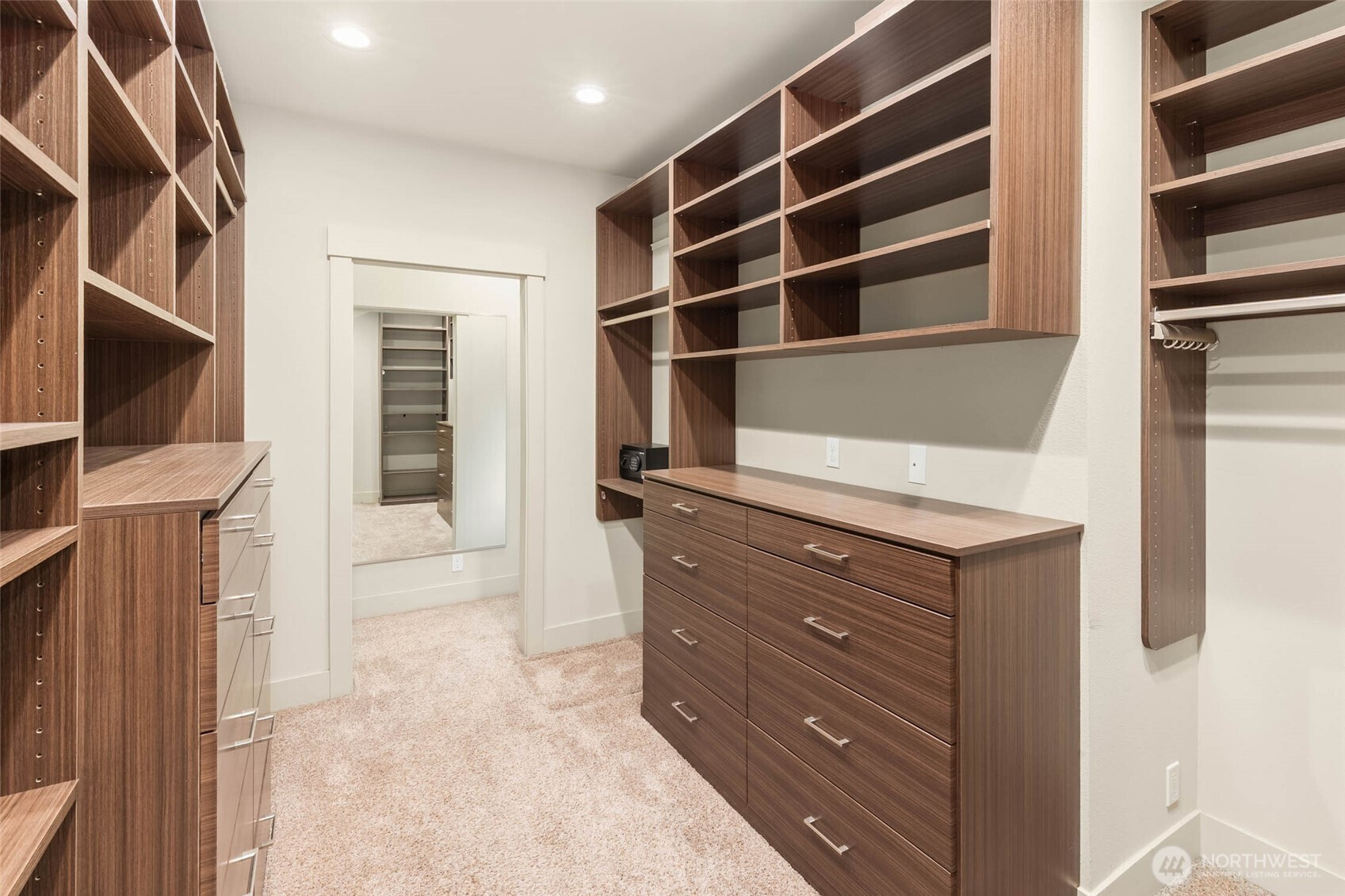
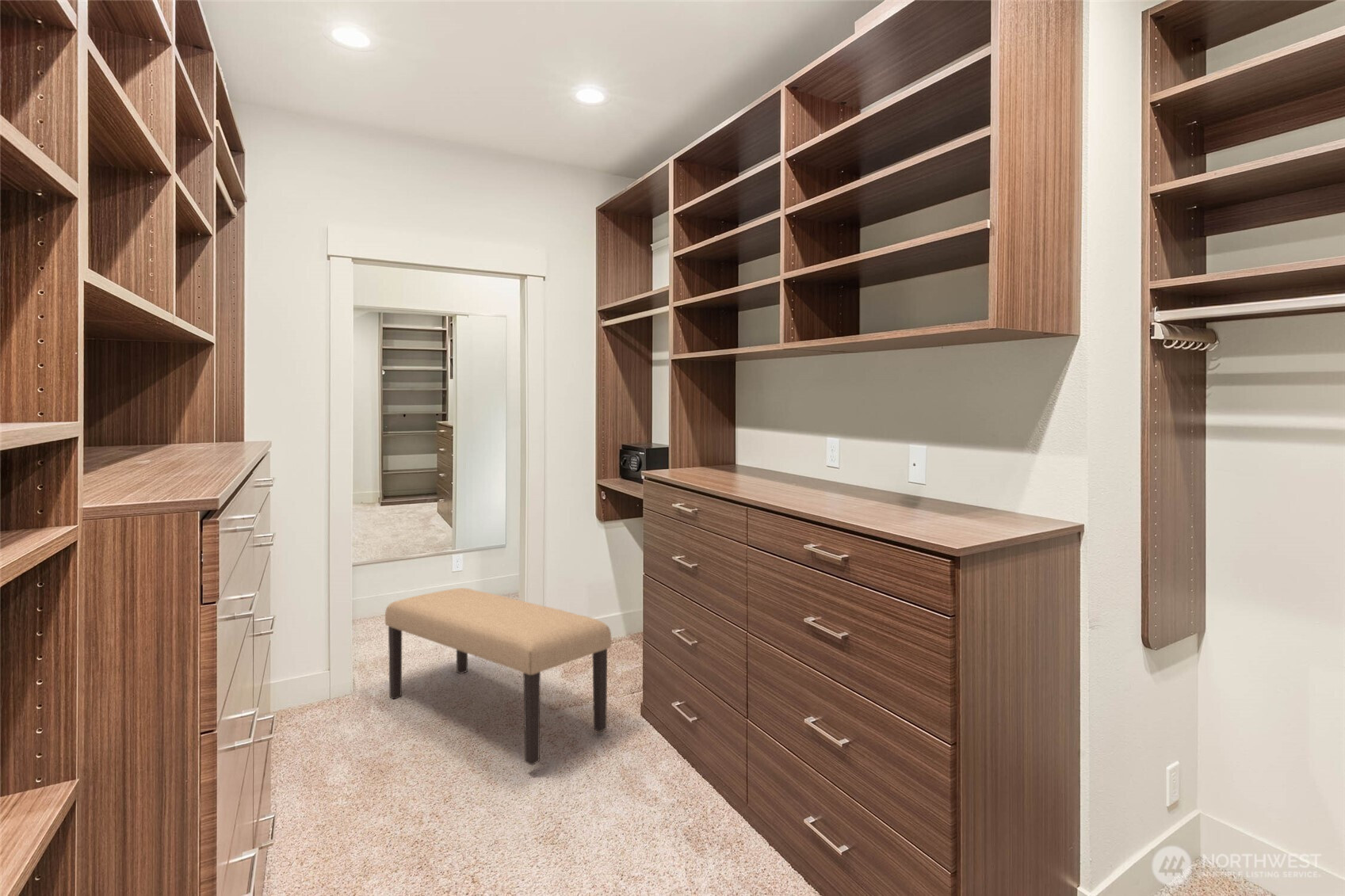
+ bench (491, 659)
